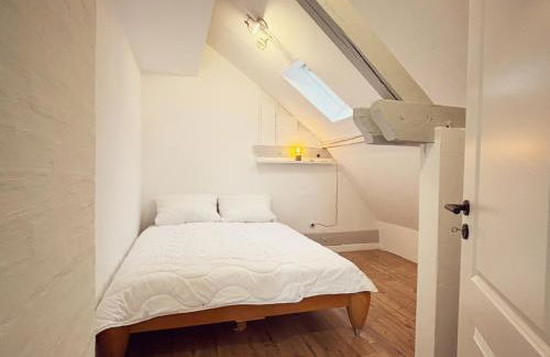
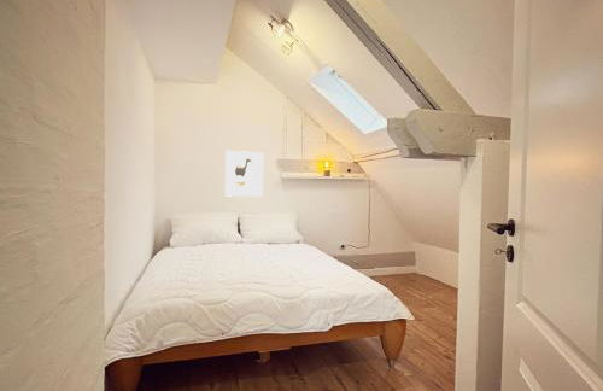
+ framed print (244, 174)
